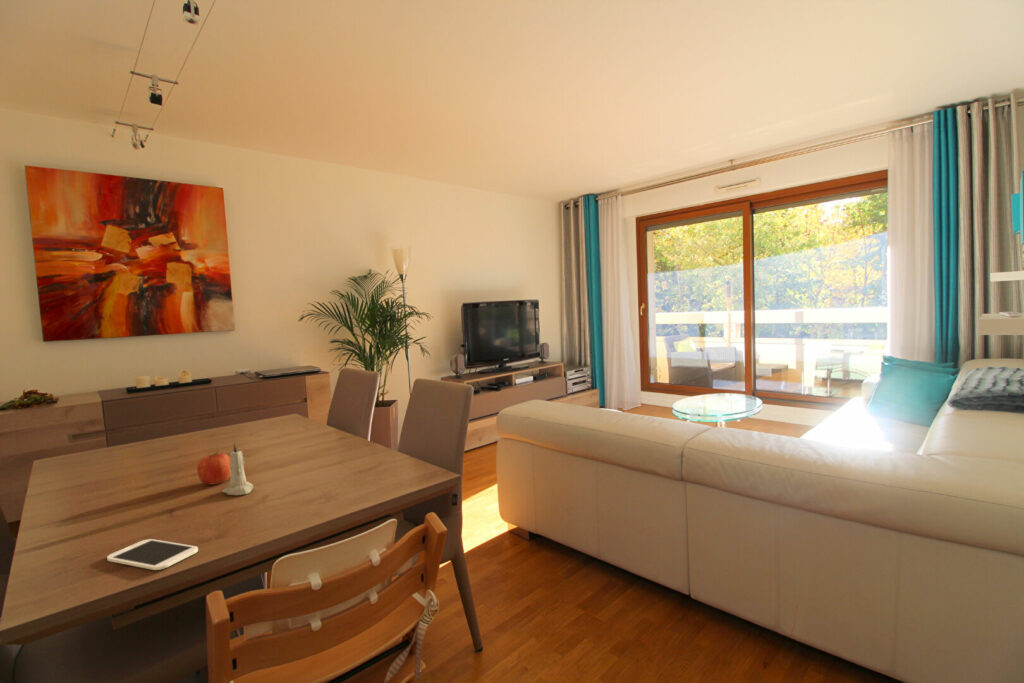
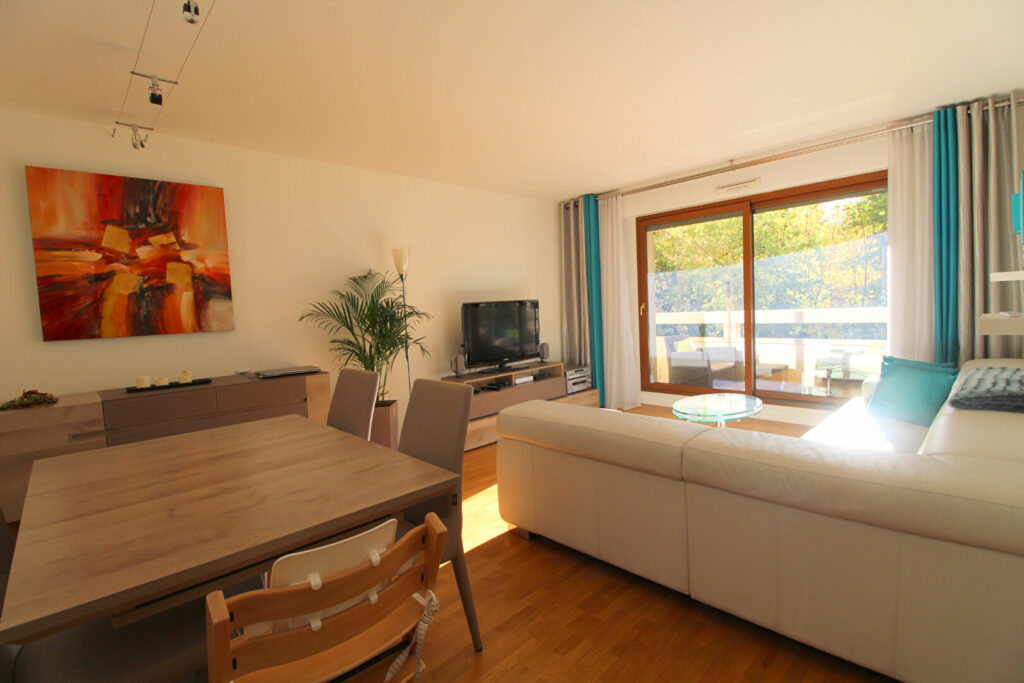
- fruit (215, 466)
- candle (237, 466)
- smartphone (153, 553)
